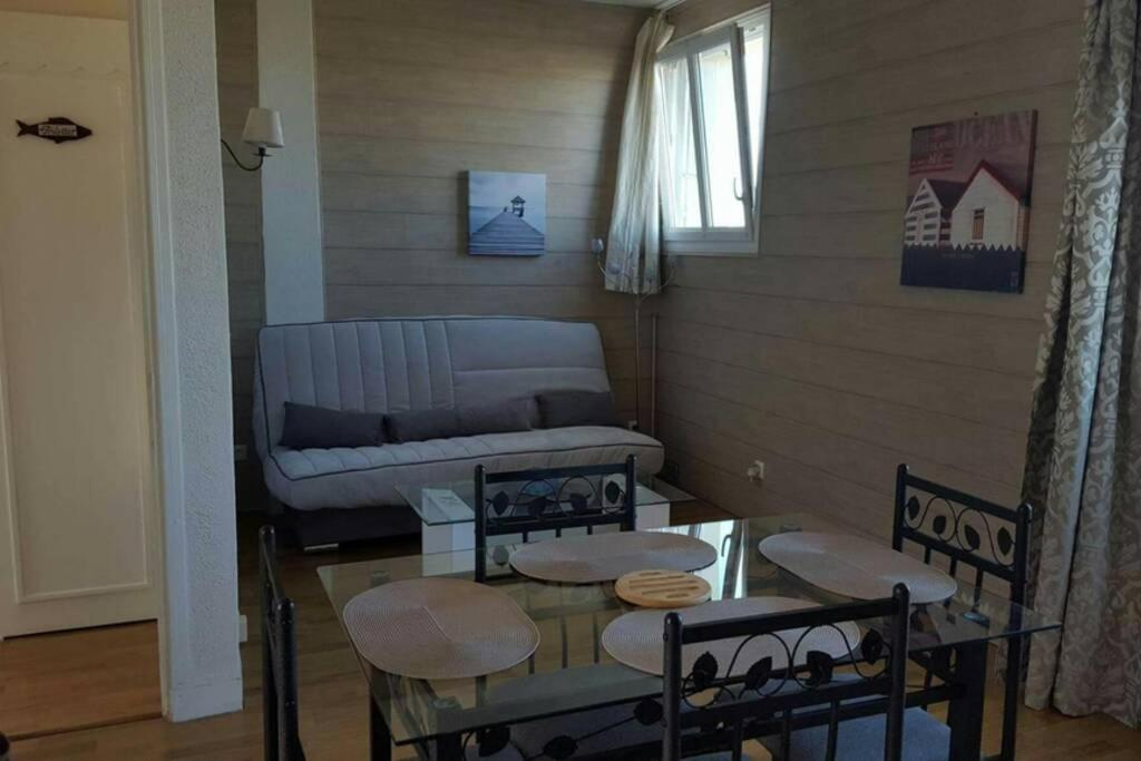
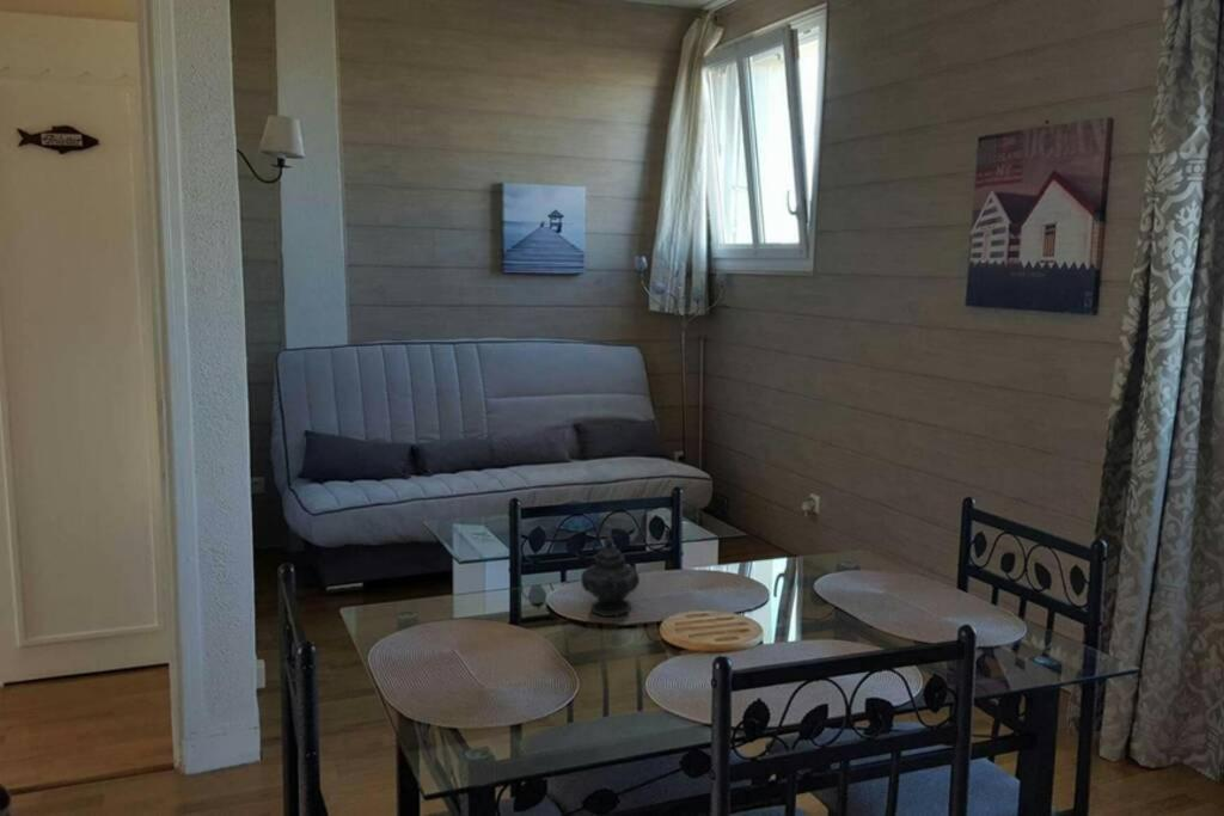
+ teapot (610, 573)
